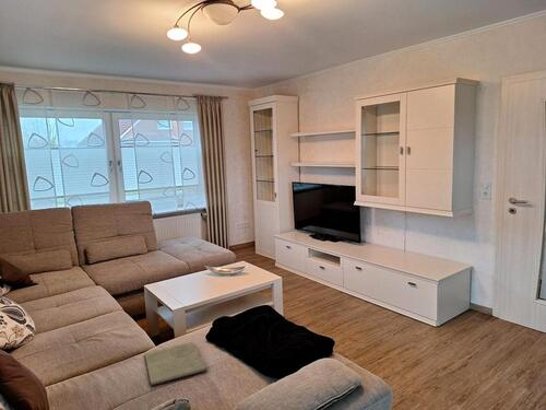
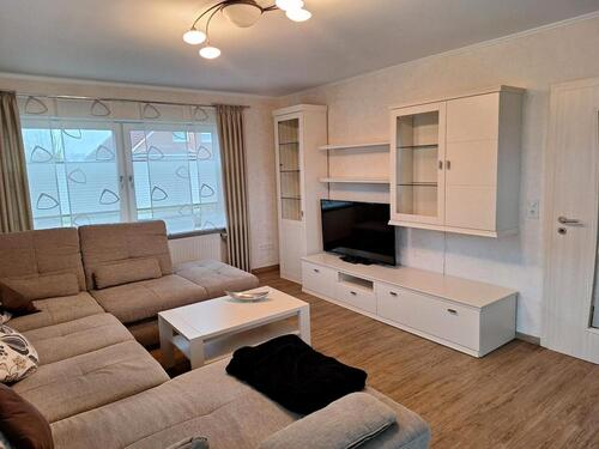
- book (174, 361)
